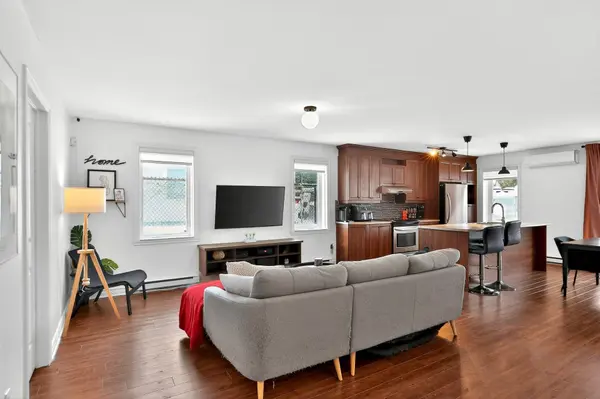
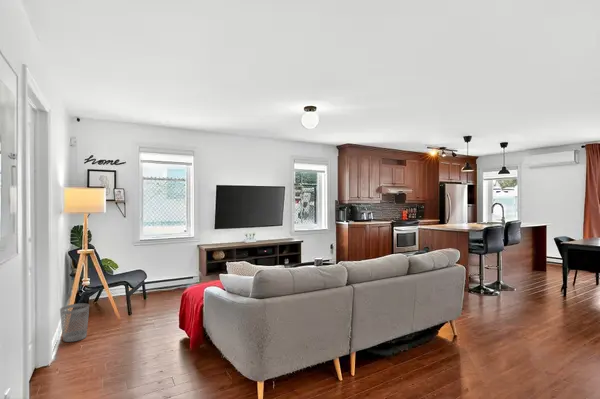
+ wastebasket (74, 322)
